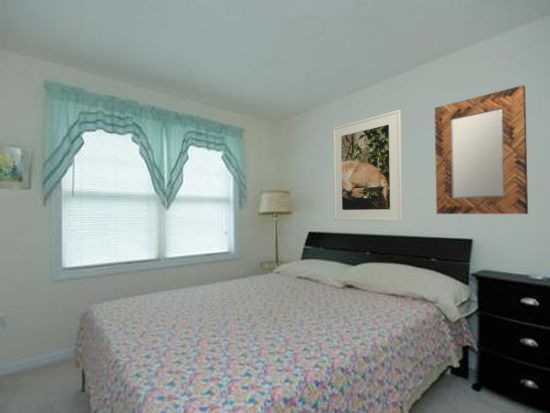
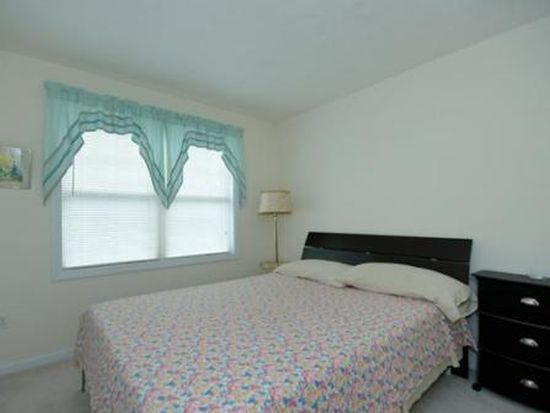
- home mirror (476, 155)
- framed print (364, 170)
